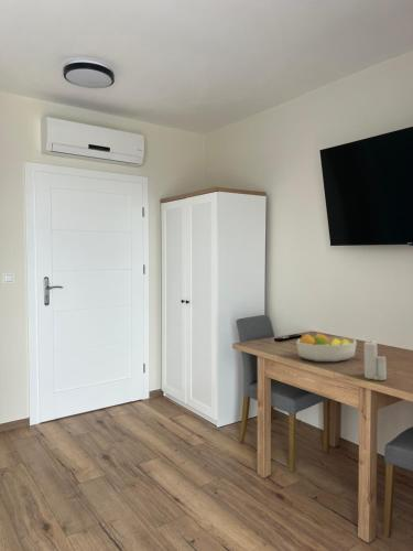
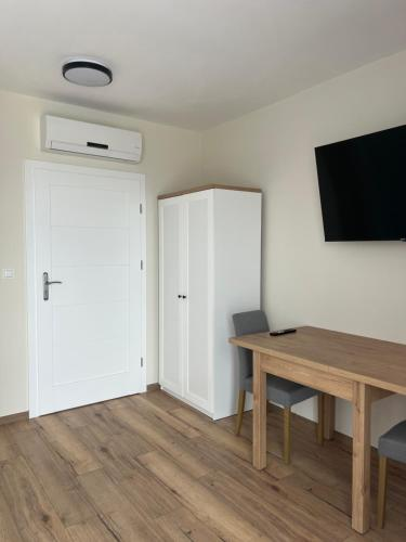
- fruit bowl (326, 345)
- candle (373, 357)
